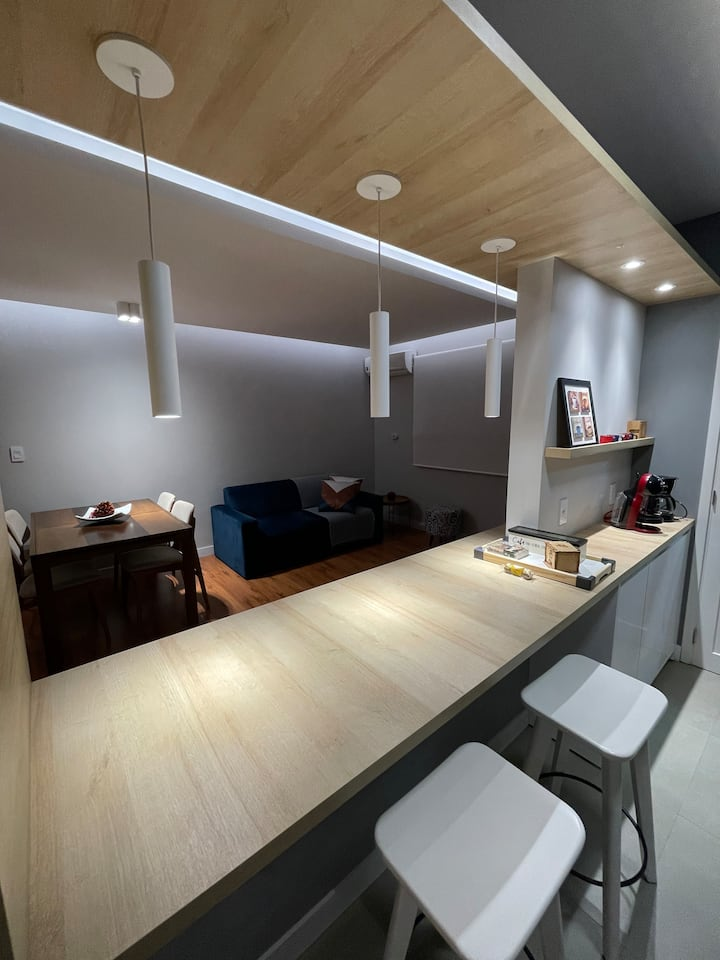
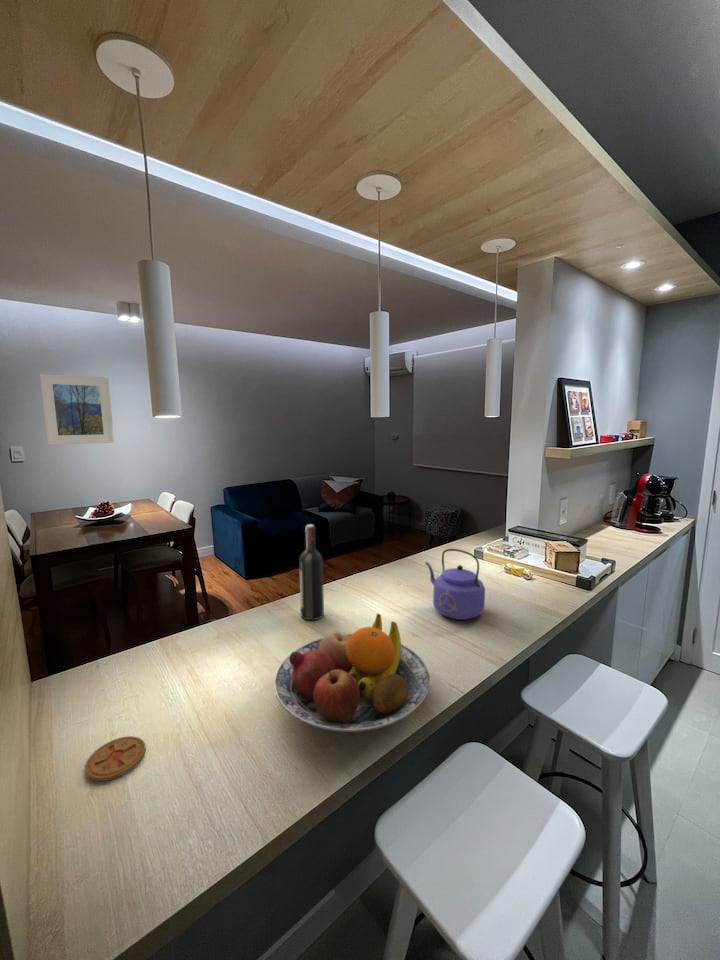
+ wine bottle (311, 571)
+ kettle (452, 578)
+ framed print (79, 410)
+ fruit bowl (352, 667)
+ coaster (116, 757)
